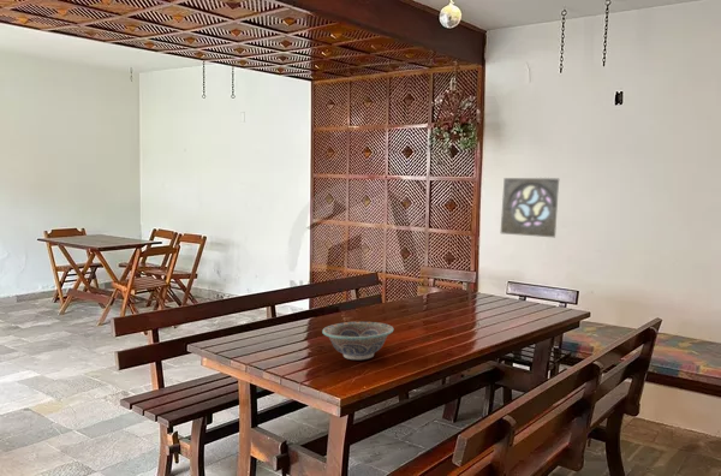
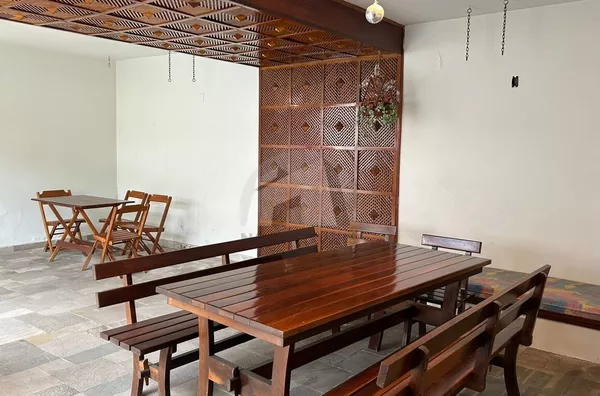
- decorative bowl (357, 341)
- wall ornament (529, 207)
